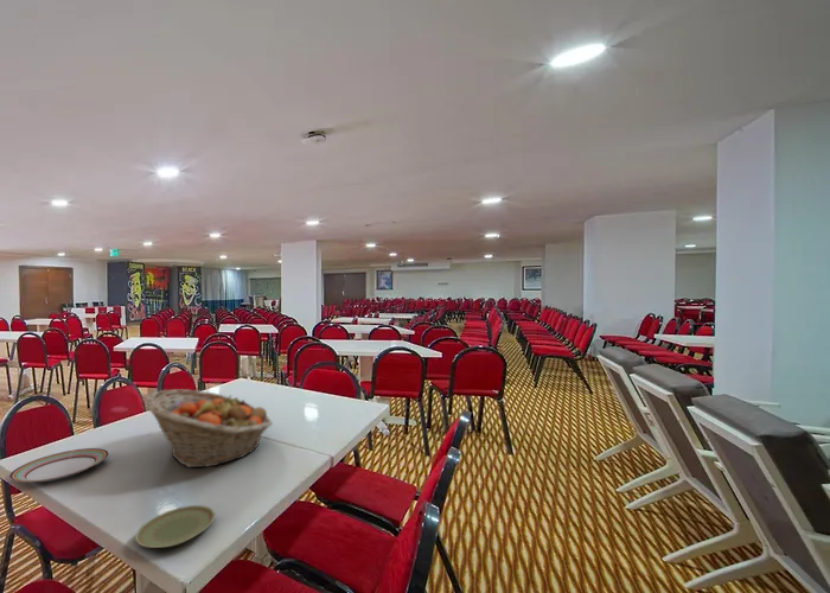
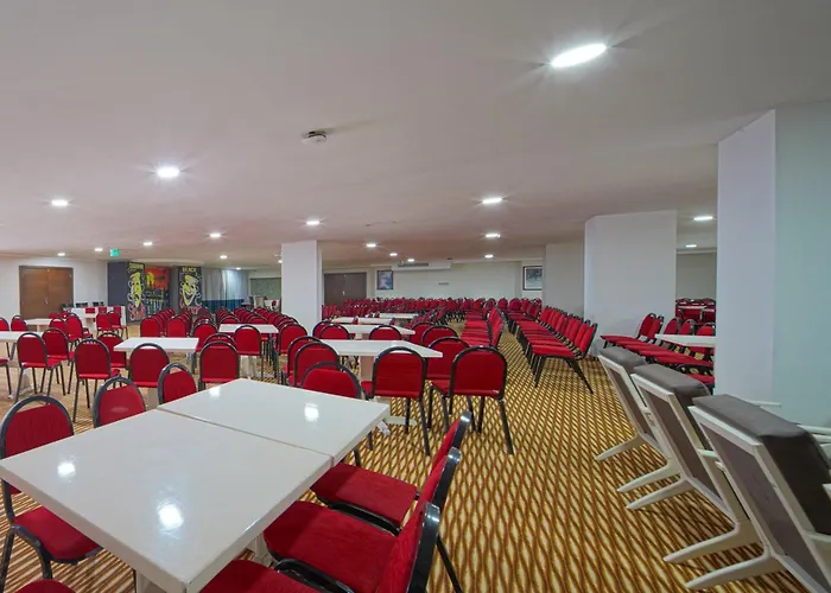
- fruit basket (211, 419)
- plate (62, 466)
- plate (177, 528)
